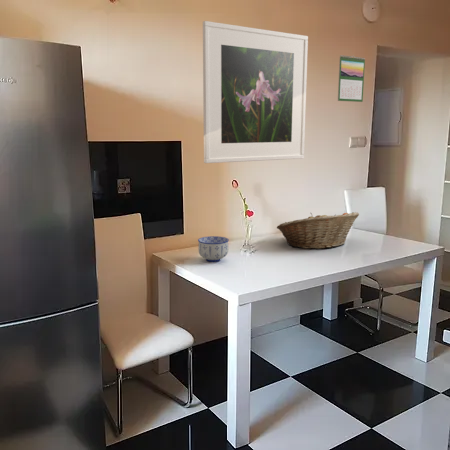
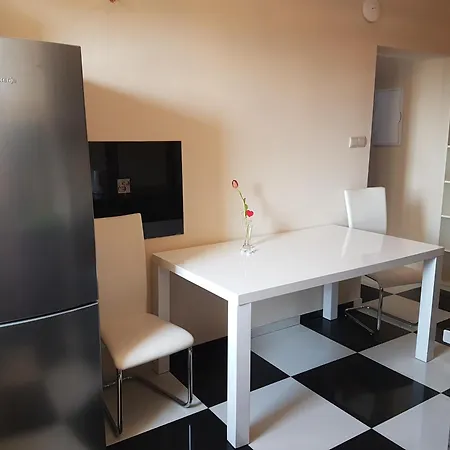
- bowl (213, 249)
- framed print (258, 96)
- calendar (351, 78)
- fruit basket (318, 227)
